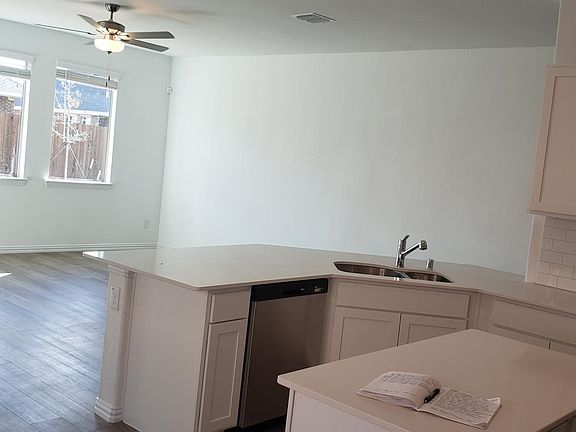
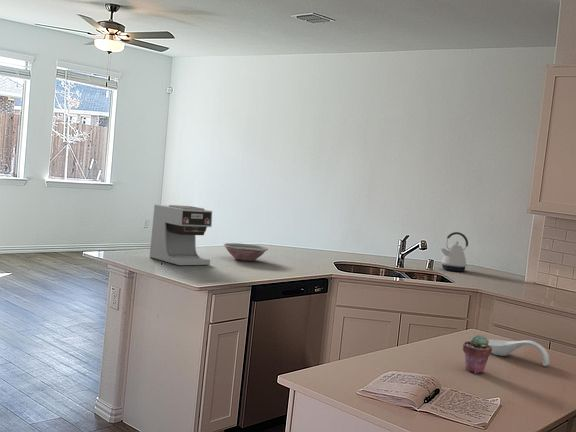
+ coffee maker (182, 233)
+ bowl (245, 252)
+ potted succulent (476, 352)
+ spoon rest (514, 347)
+ kettle (454, 251)
